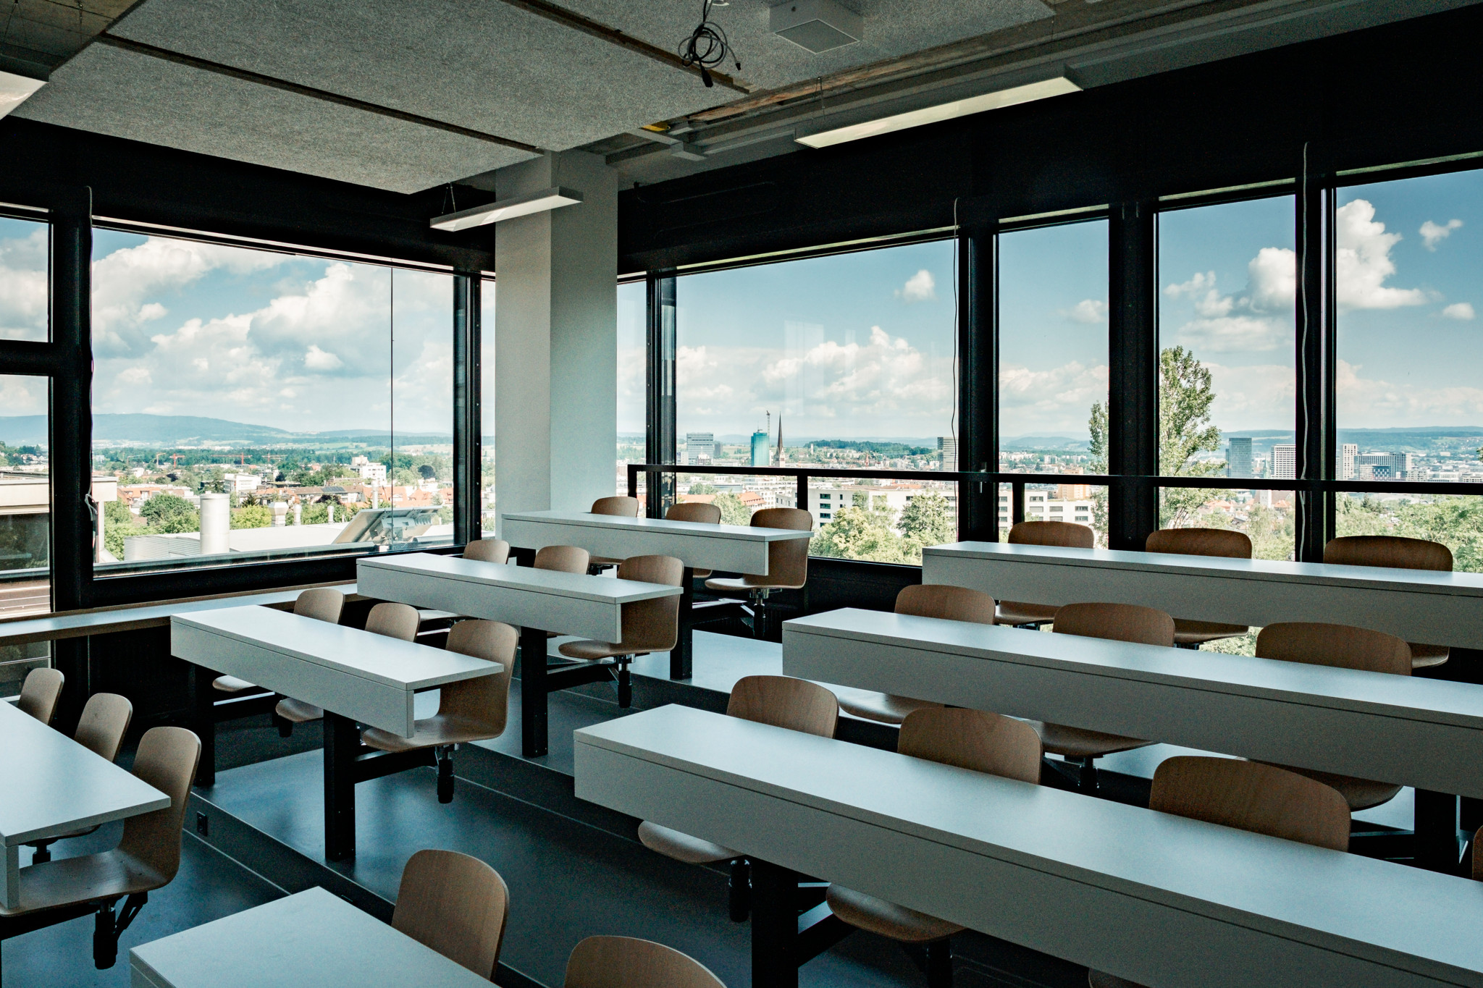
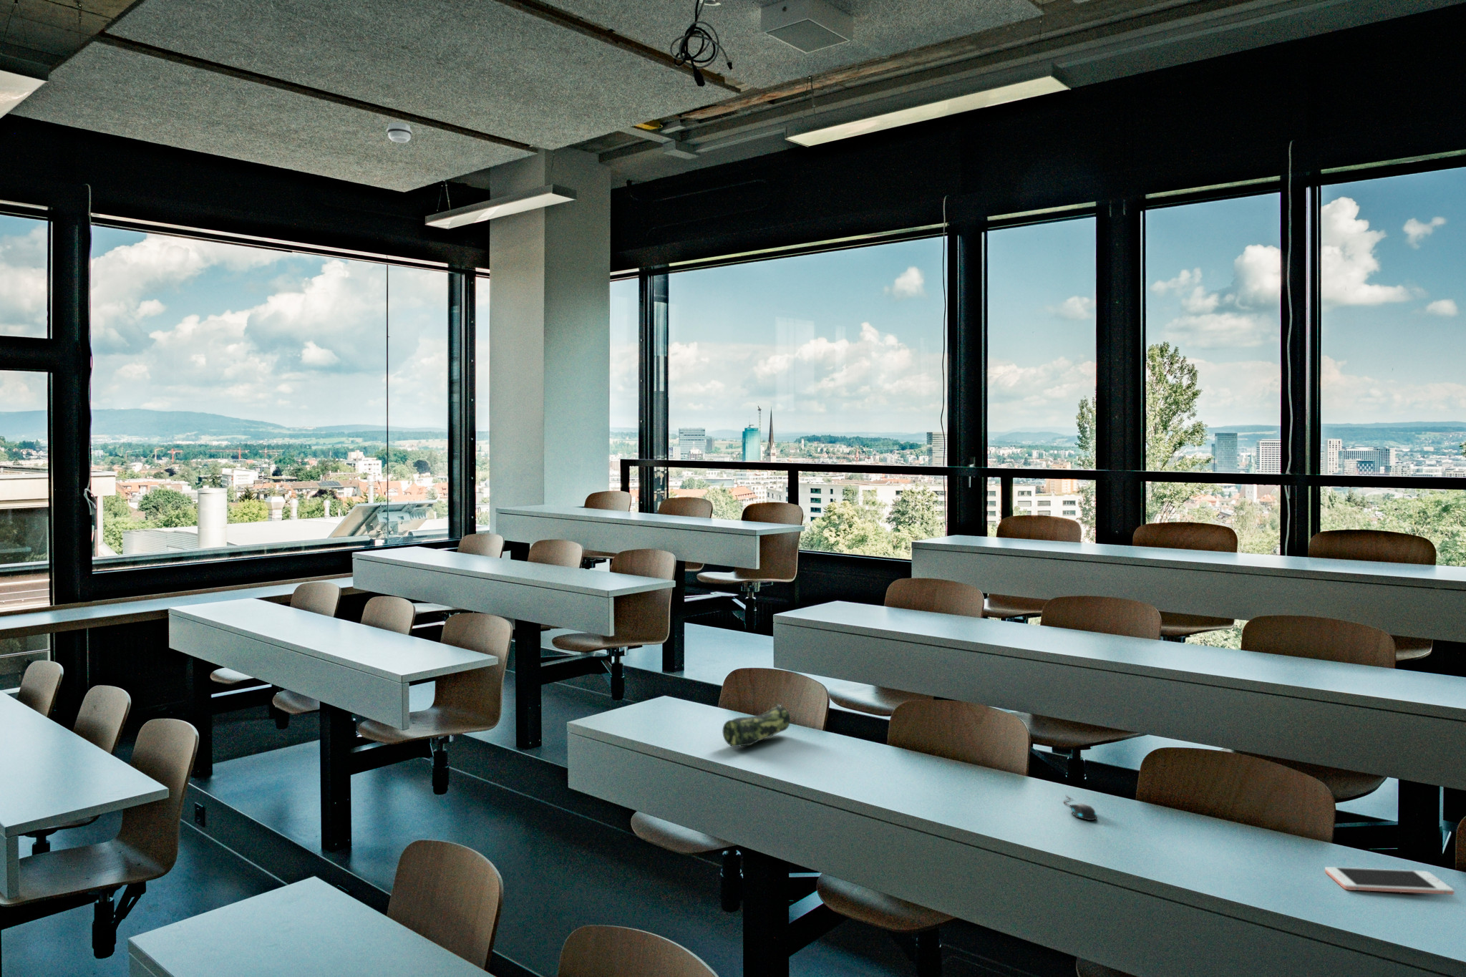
+ cell phone (1388, 880)
+ pencil case (758, 726)
+ smoke detector (399, 132)
+ mouse (1079, 803)
